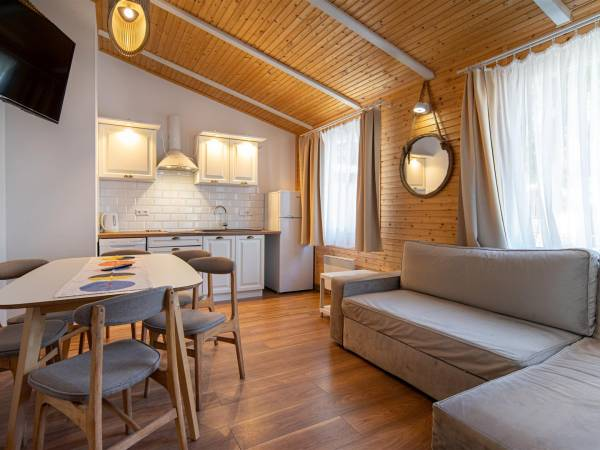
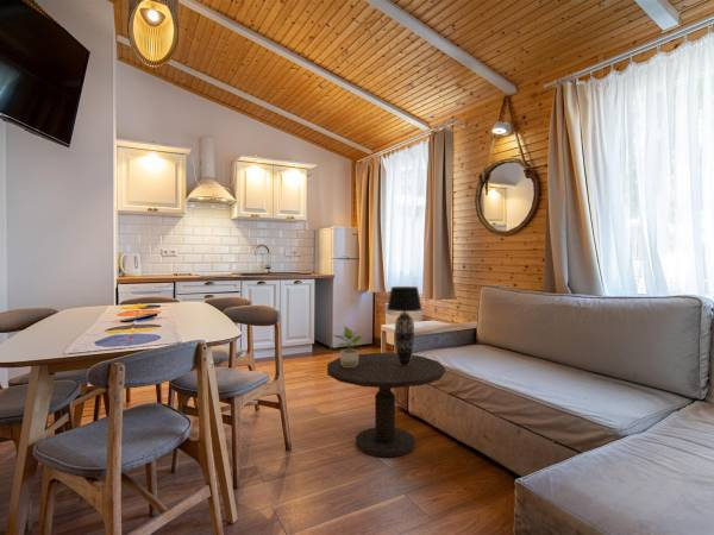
+ side table (384, 404)
+ table lamp (403, 325)
+ potted plant (346, 345)
